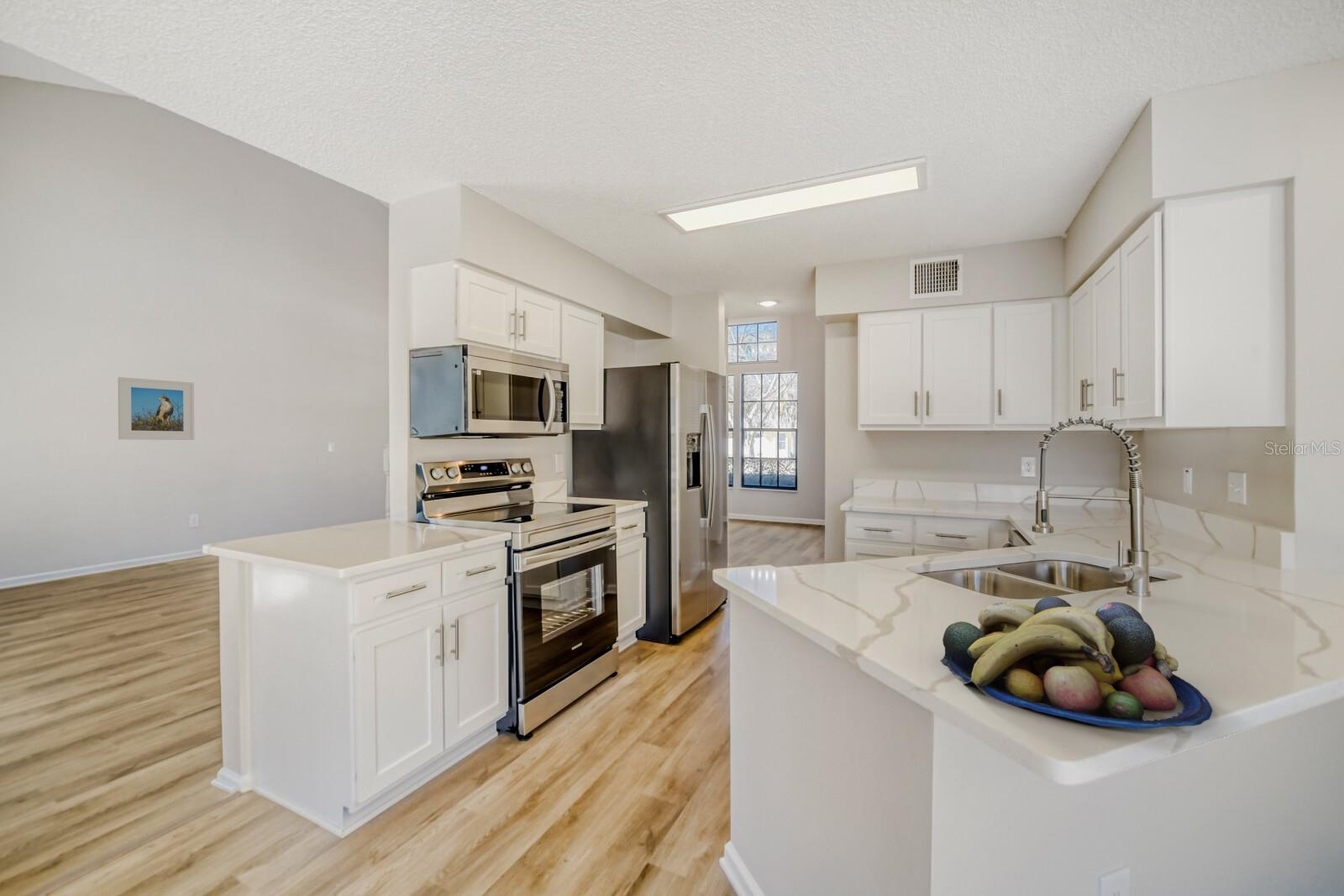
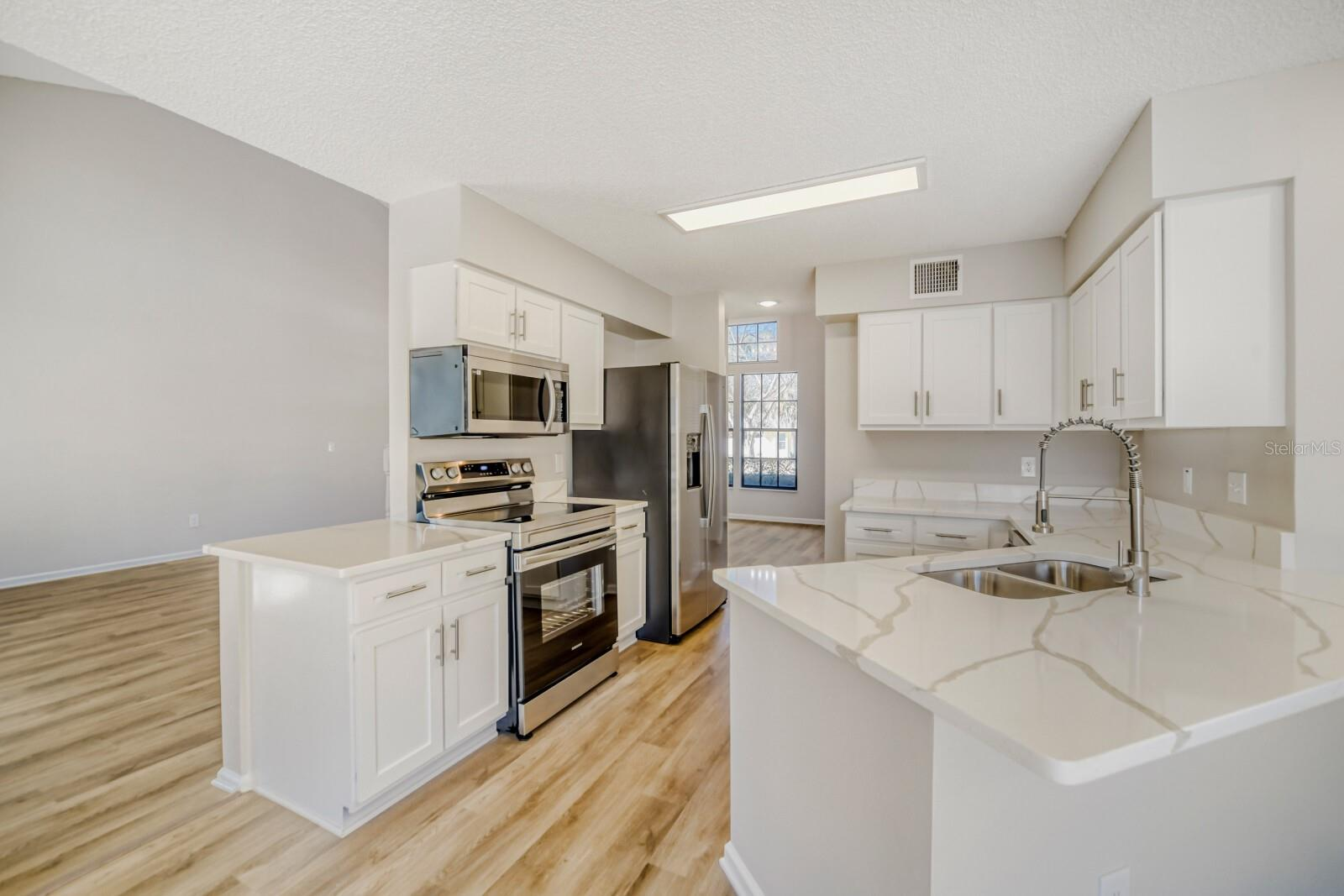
- fruit bowl (1064, 641)
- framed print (157, 410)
